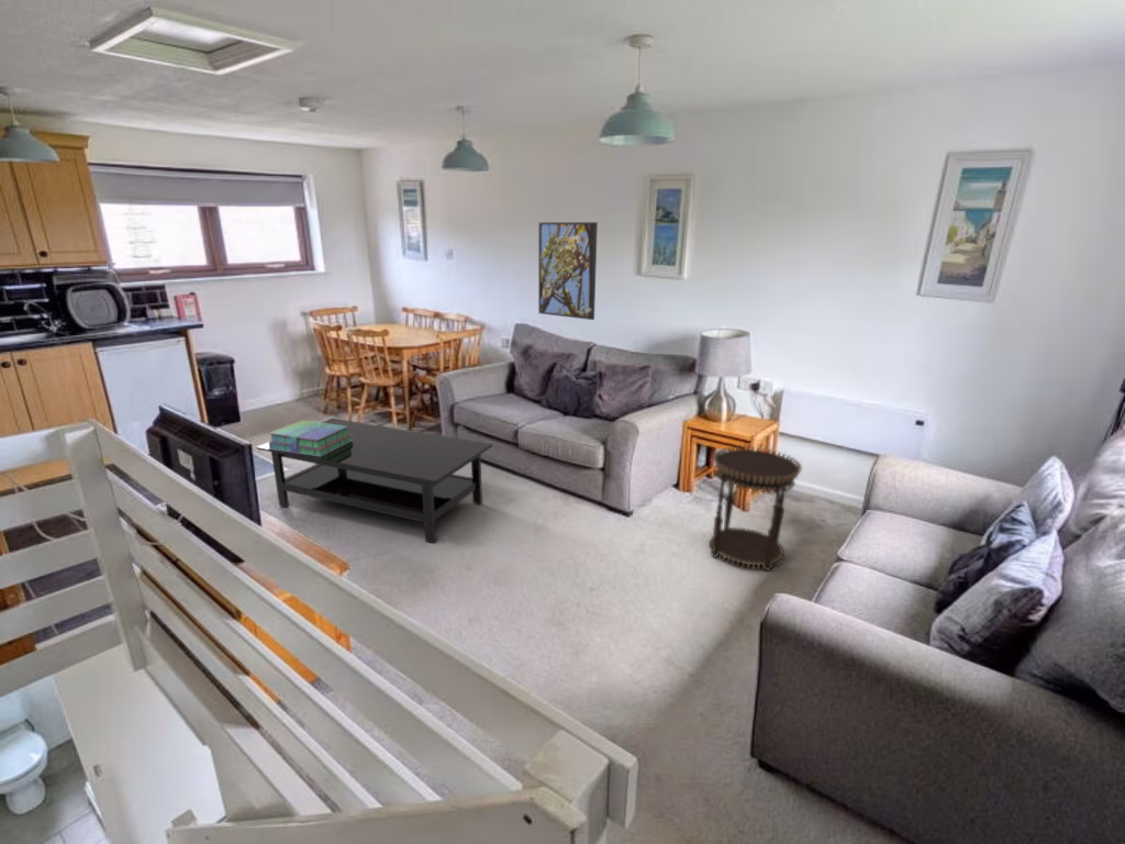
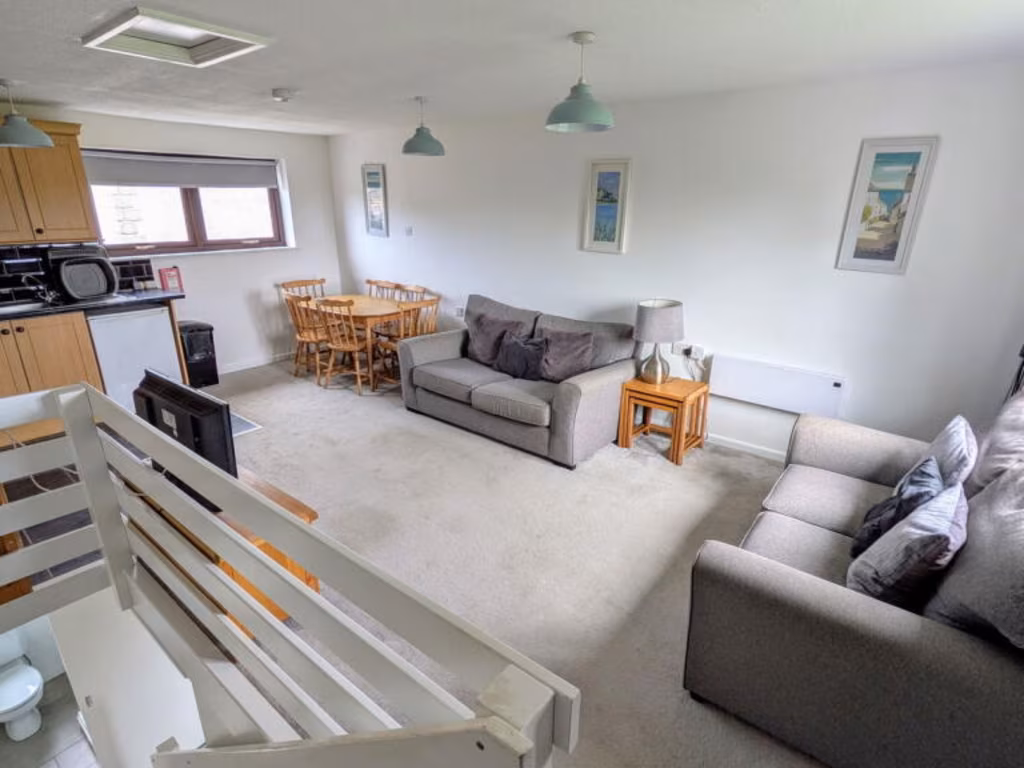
- side table (753, 492)
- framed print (566, 270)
- coffee table (379, 475)
- stack of books (310, 436)
